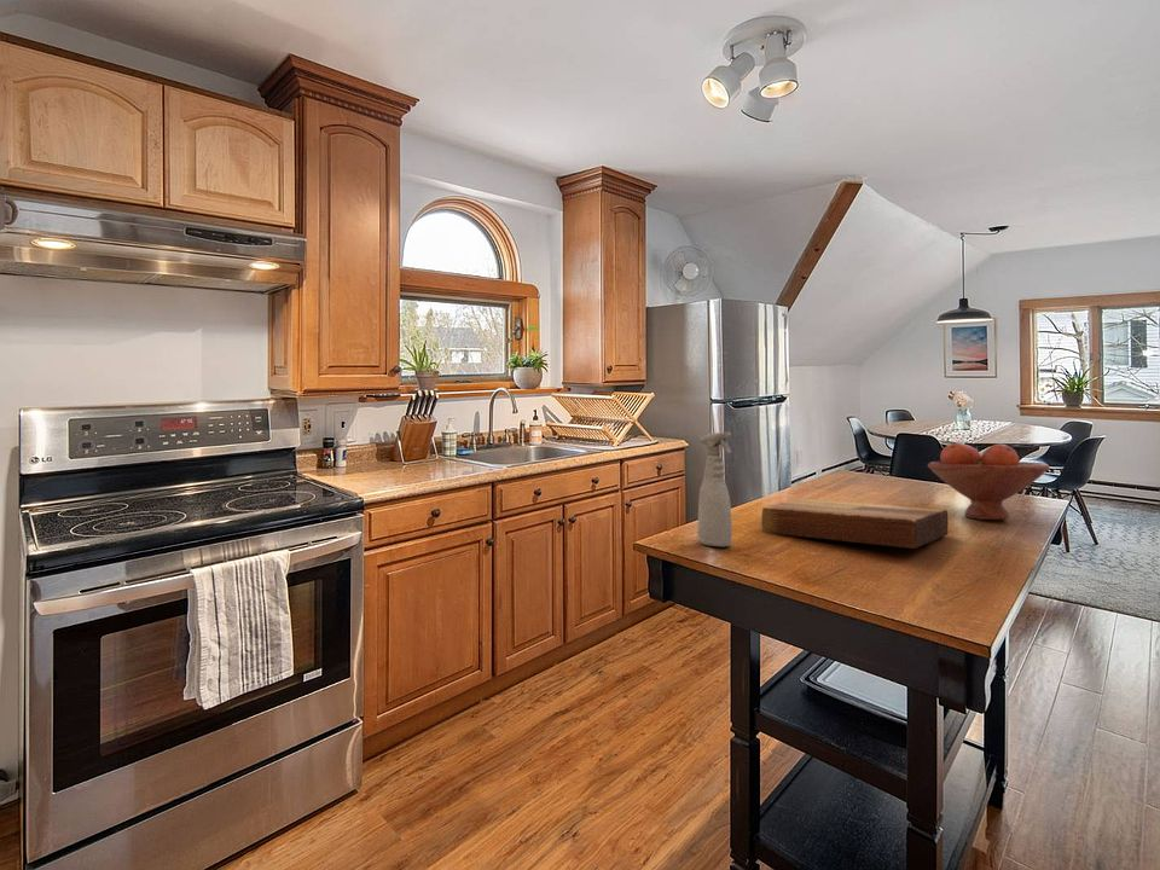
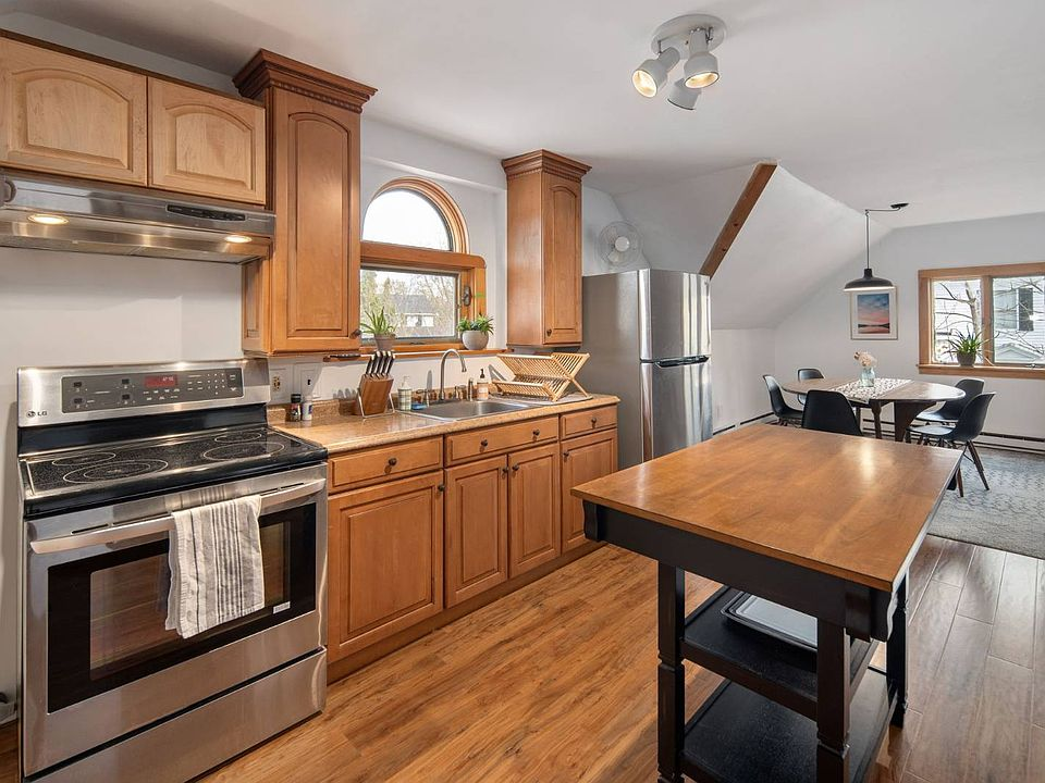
- cutting board (852, 520)
- spray bottle (714, 488)
- fruit bowl (986, 480)
